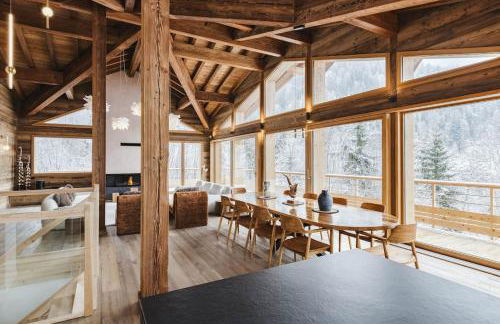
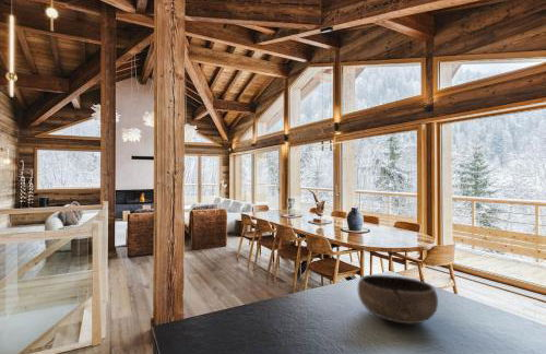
+ bowl (395, 298)
